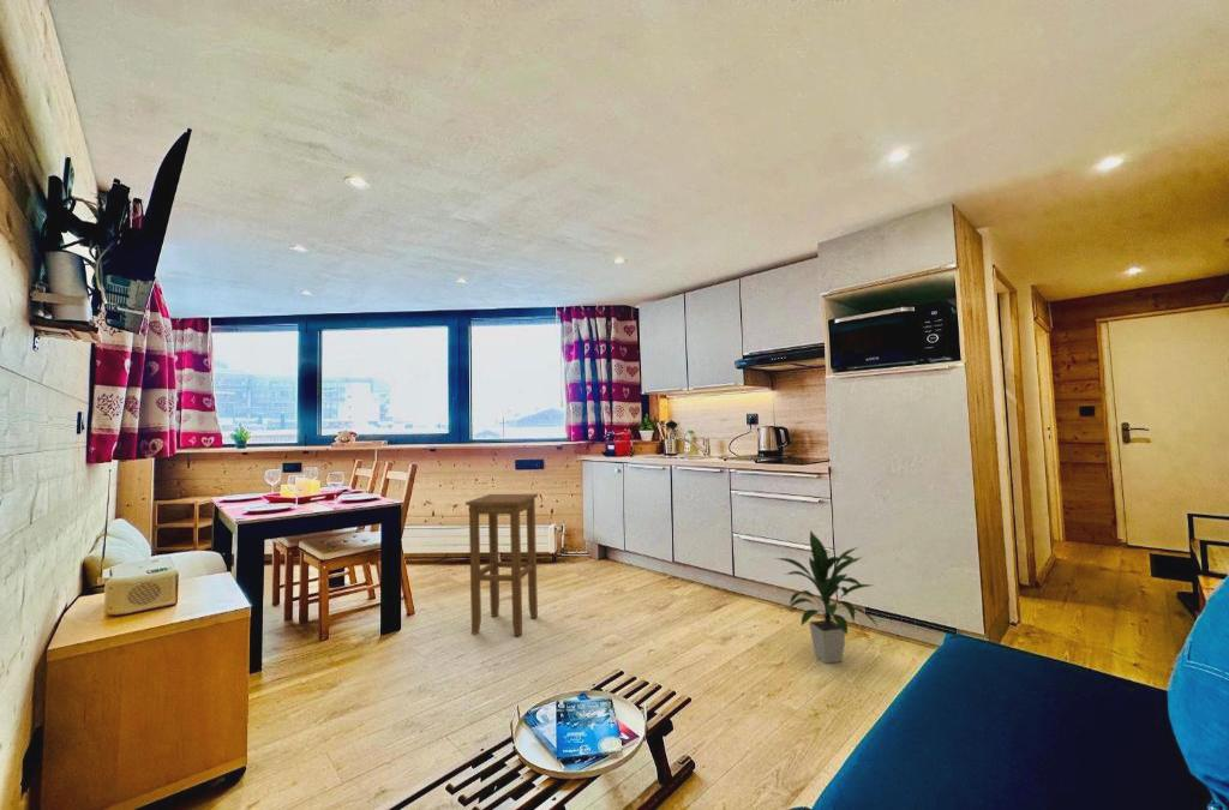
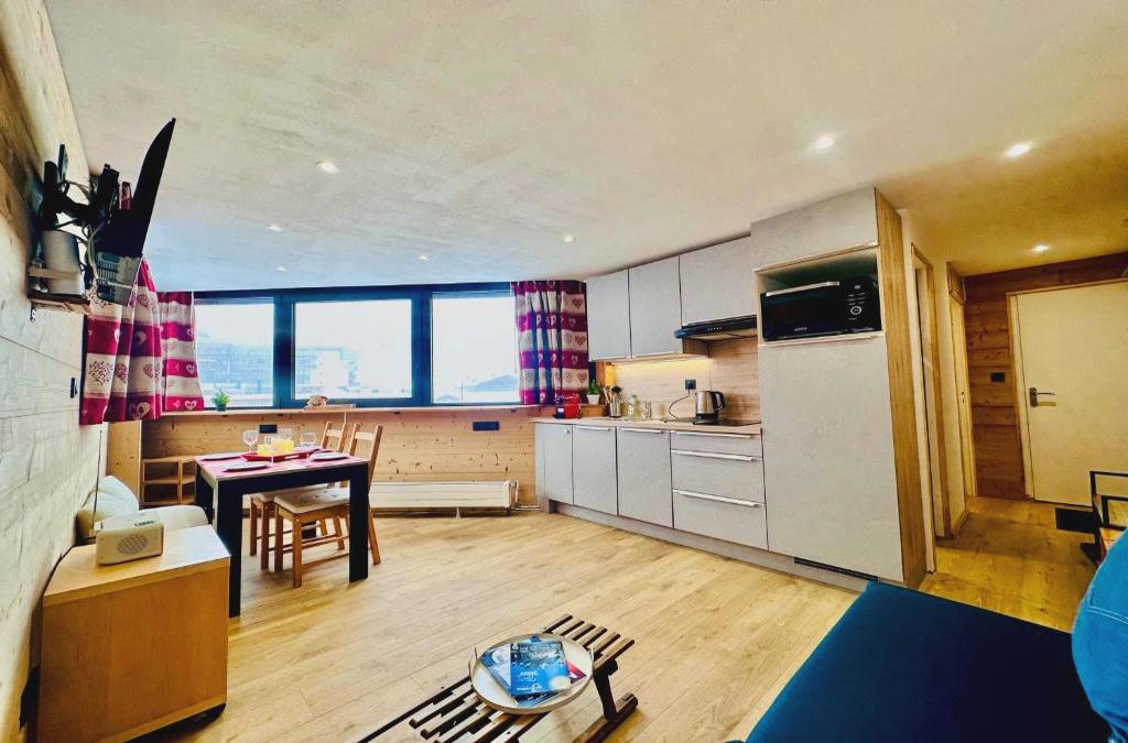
- stool (504, 562)
- indoor plant (829, 596)
